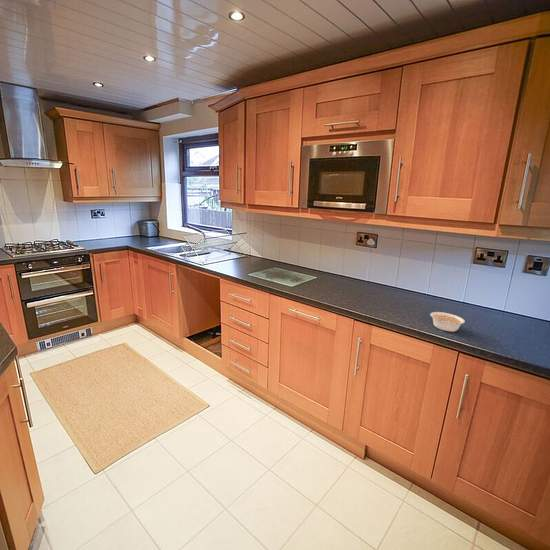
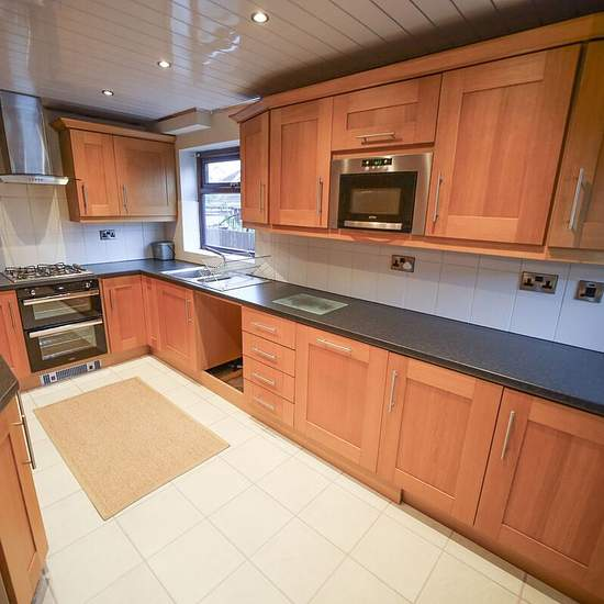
- legume (447, 321)
